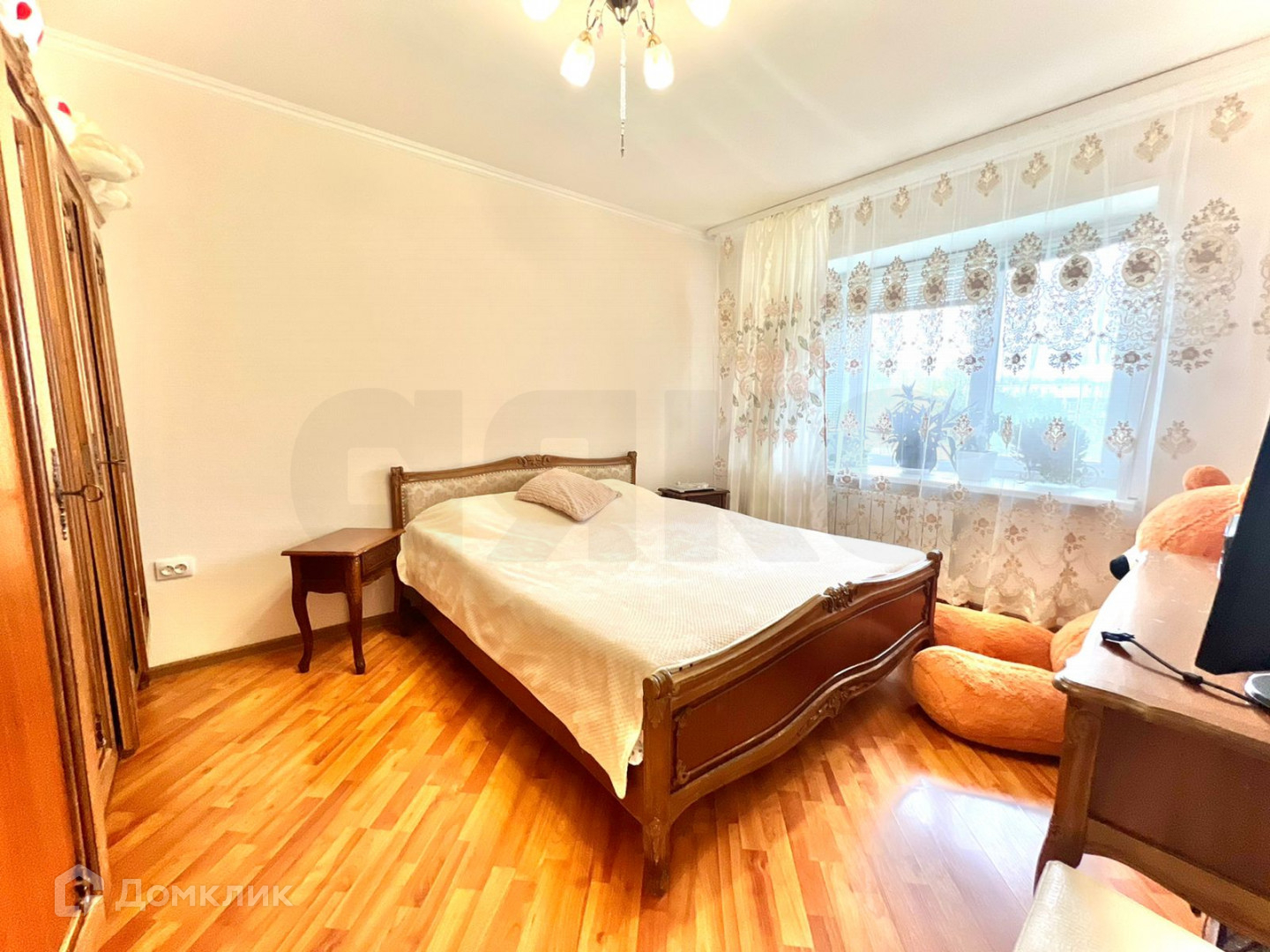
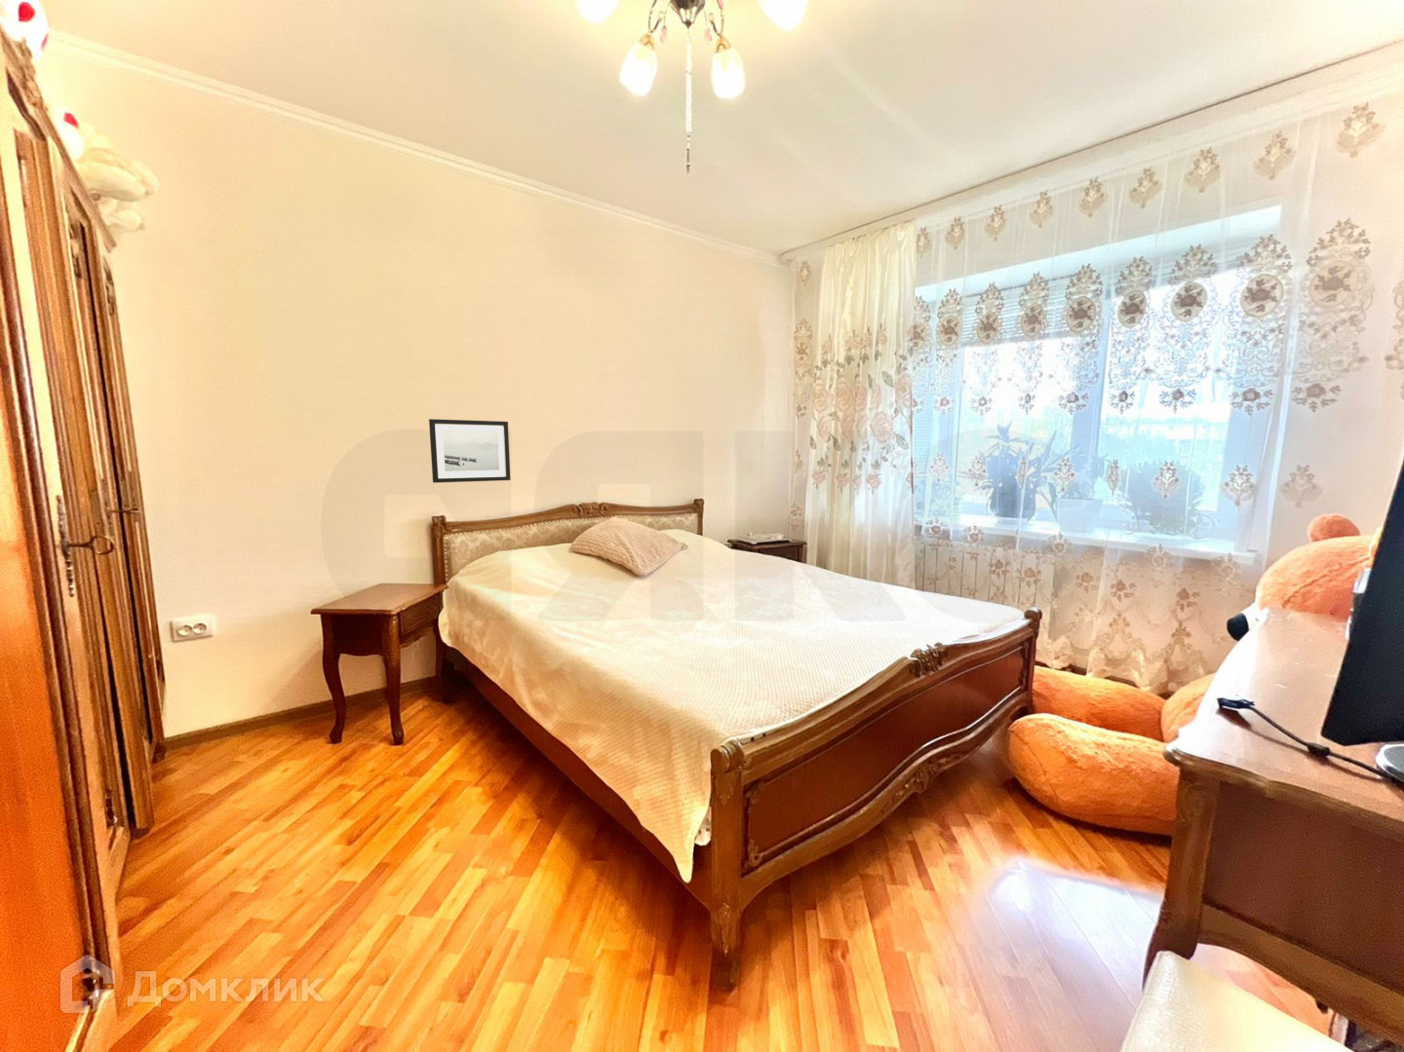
+ wall art (471, 451)
